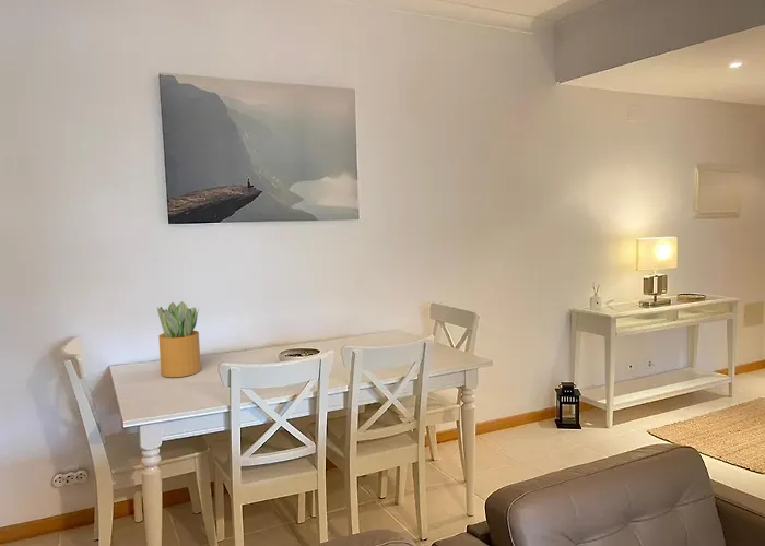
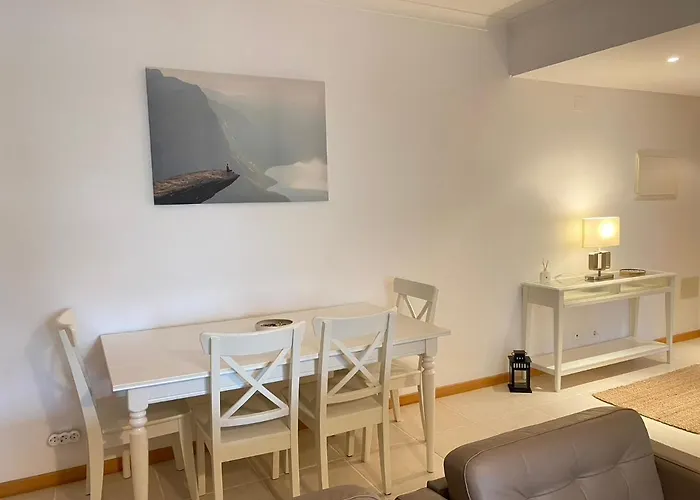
- potted plant (177, 339)
